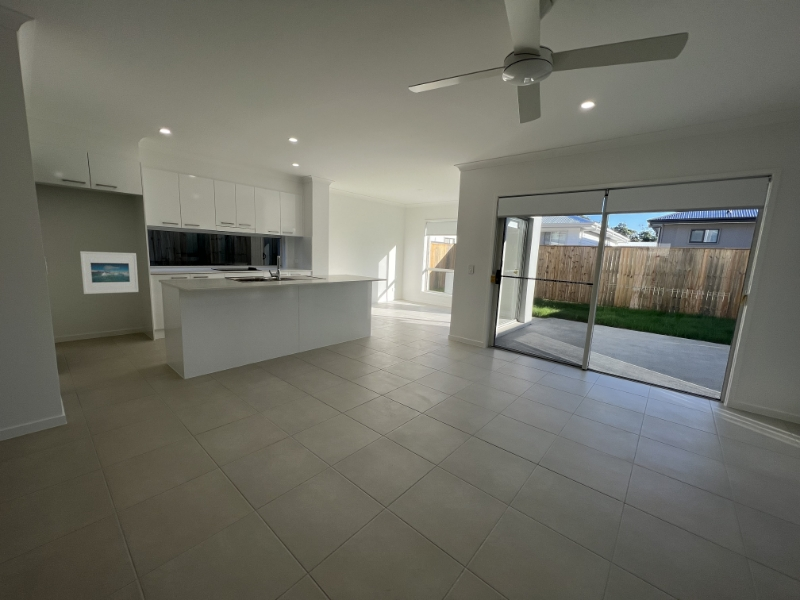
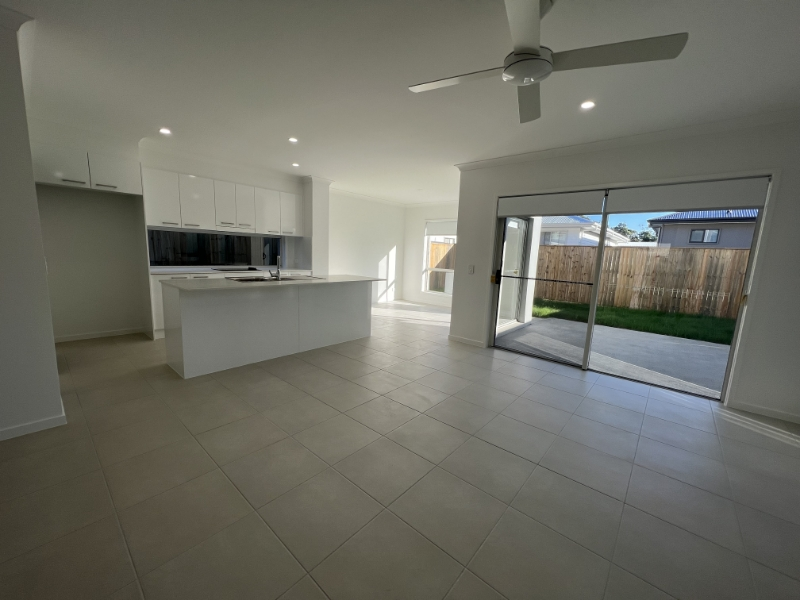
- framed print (110, 272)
